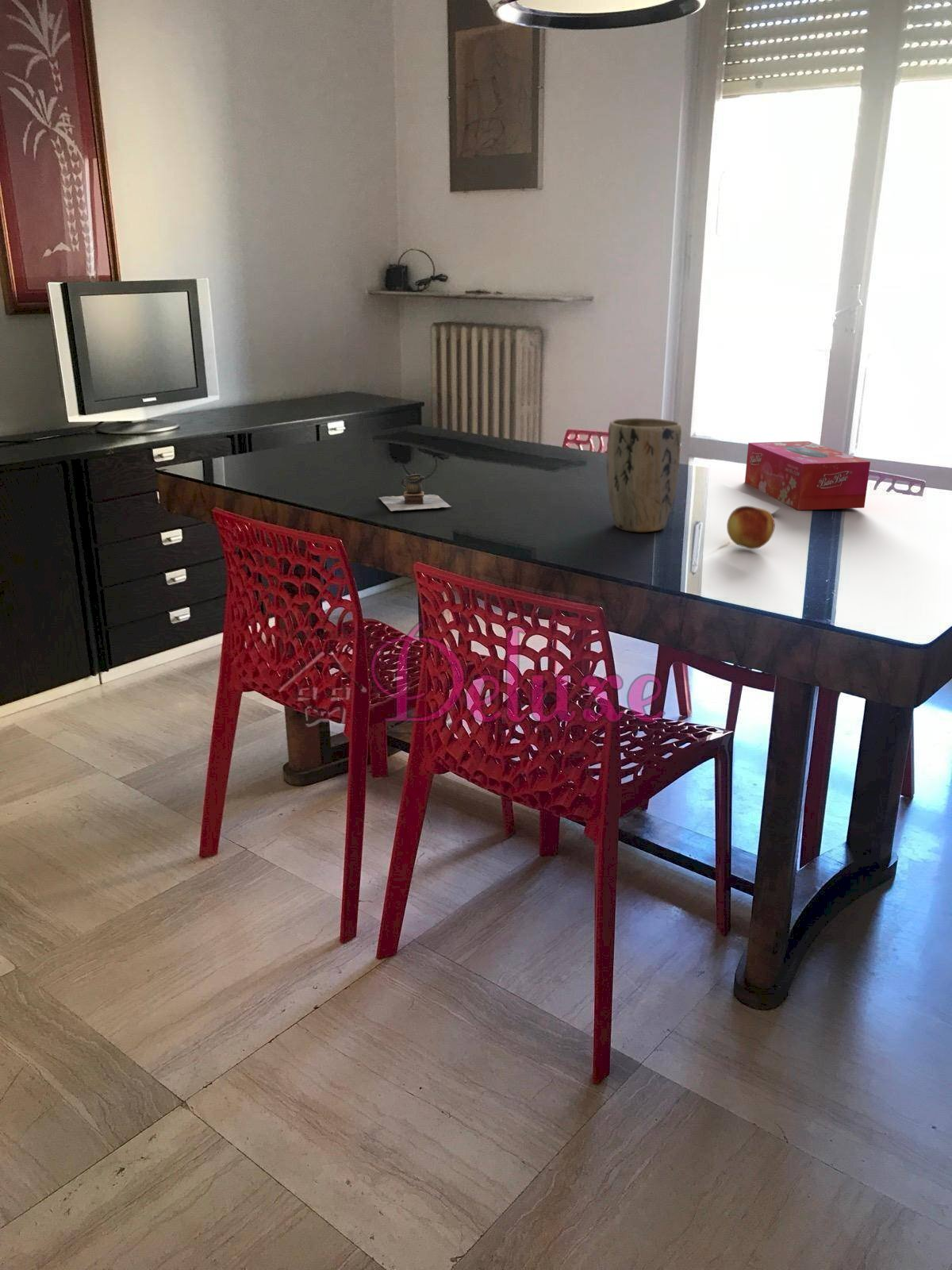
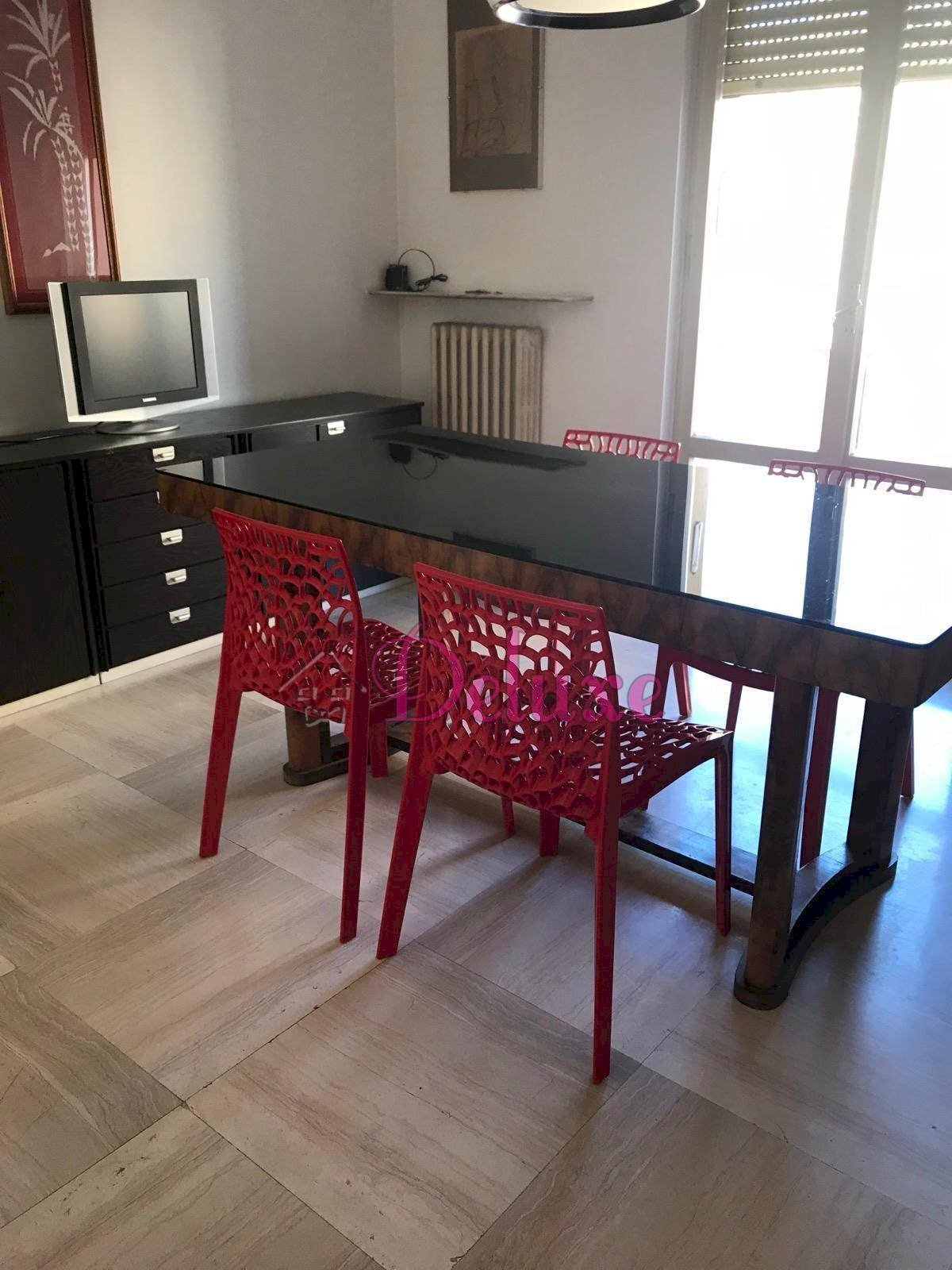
- fruit (750, 527)
- teapot (414, 487)
- plant pot (642, 475)
- tissue box (803, 473)
